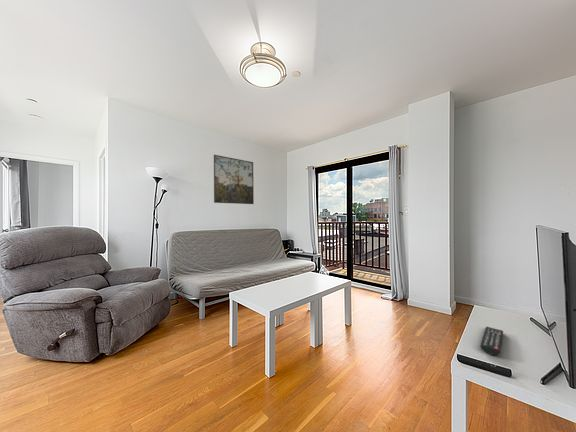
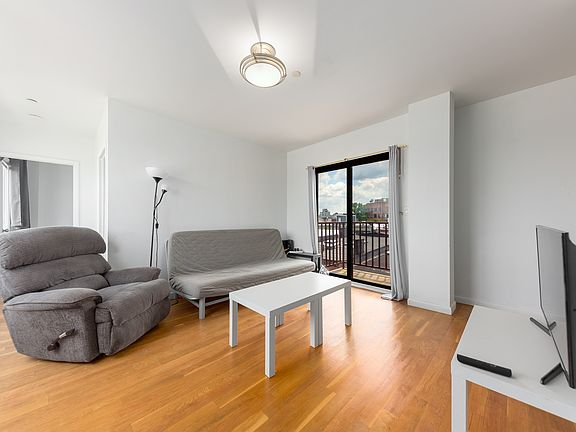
- remote control (492, 339)
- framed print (234, 181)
